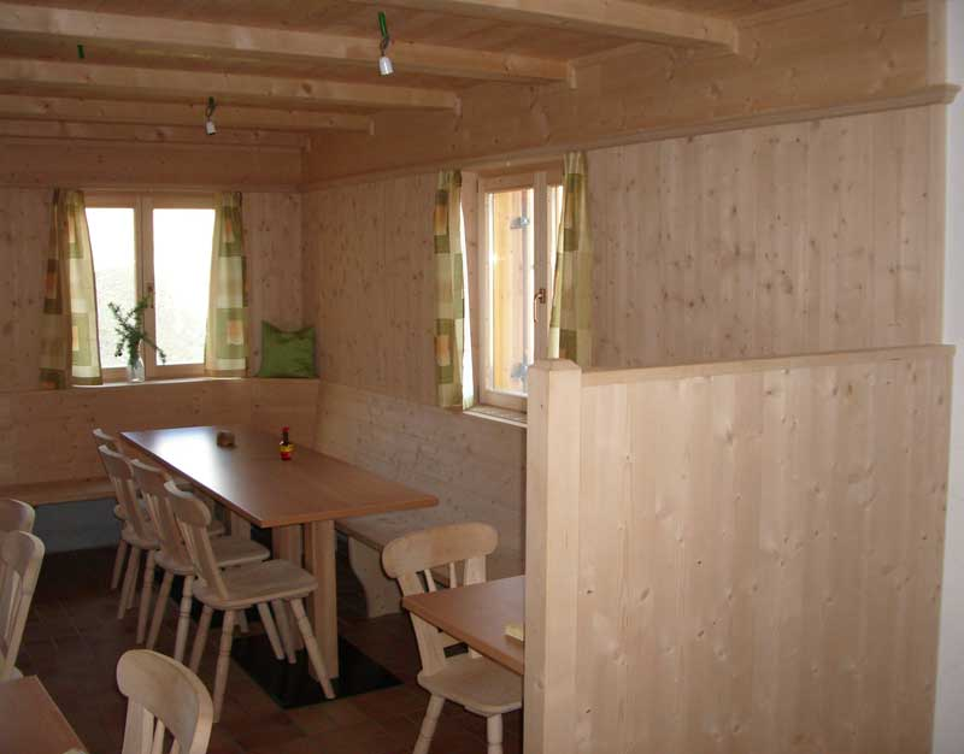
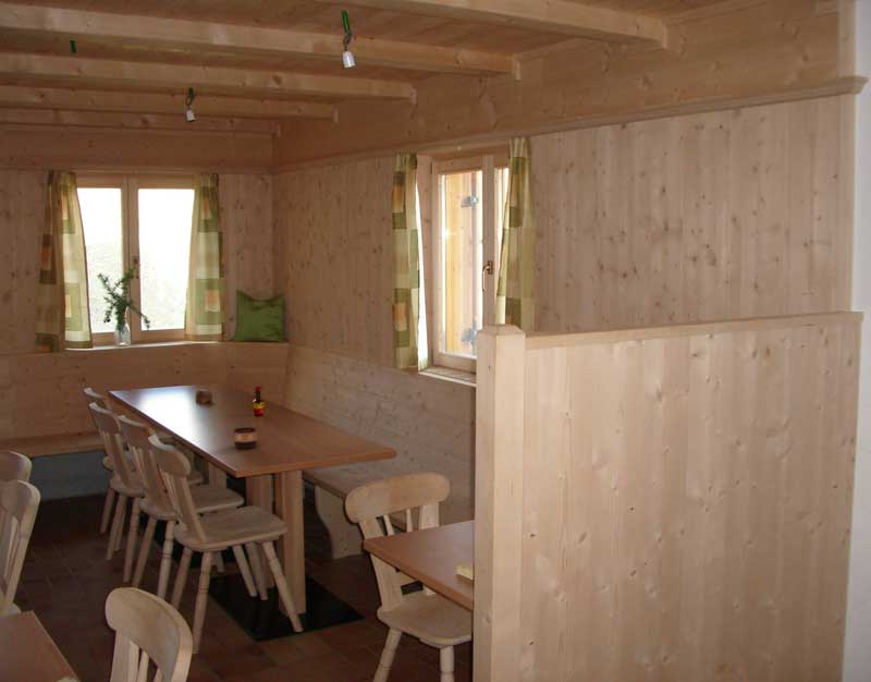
+ cup (245, 437)
